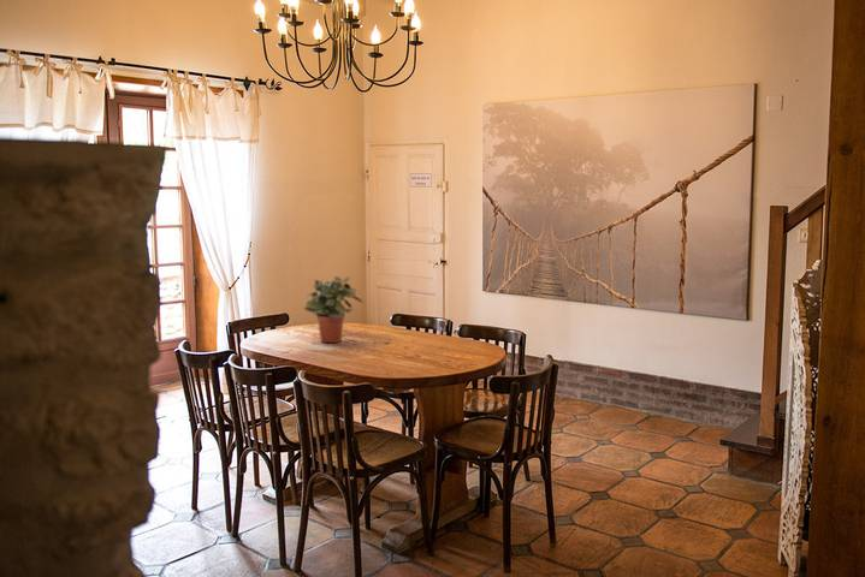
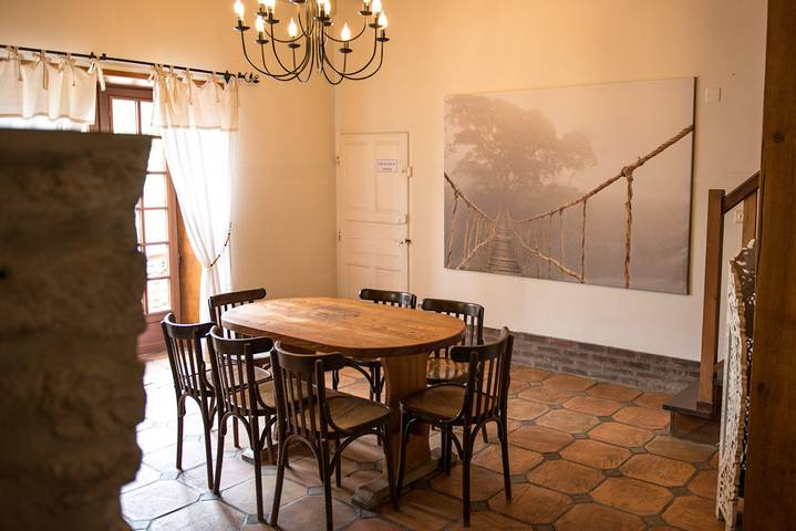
- potted plant (331, 308)
